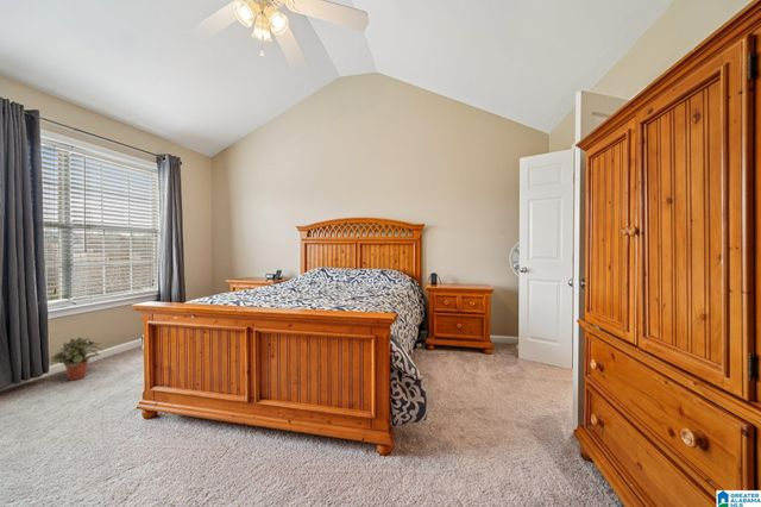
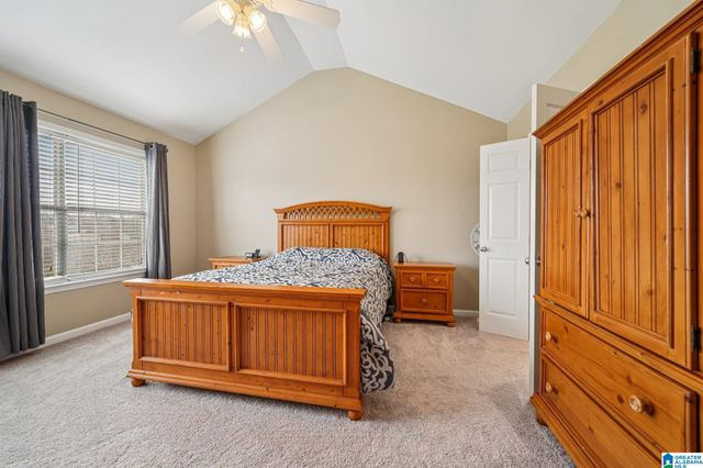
- potted plant (76, 357)
